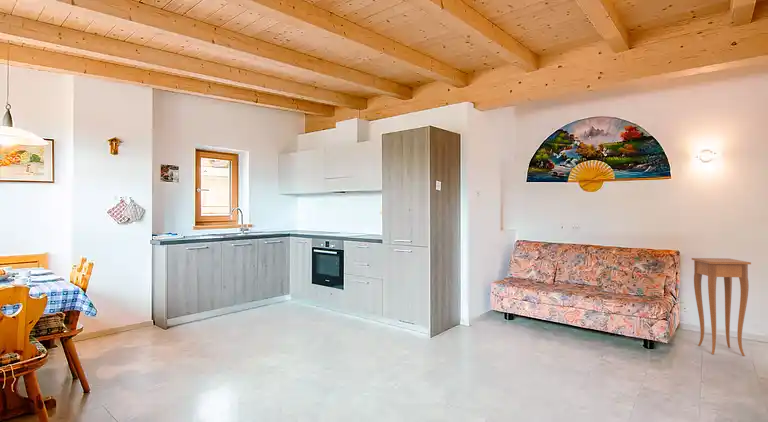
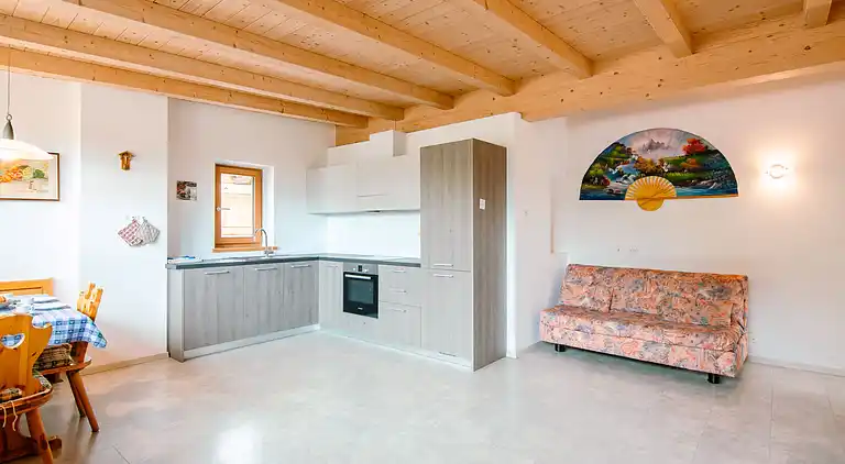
- side table (715, 305)
